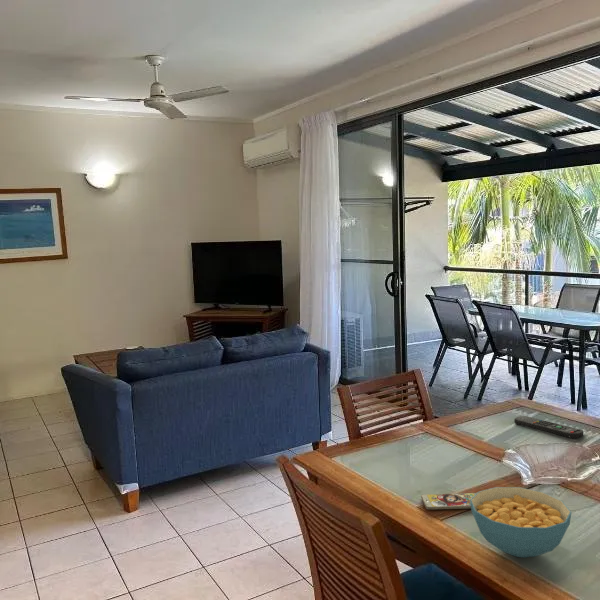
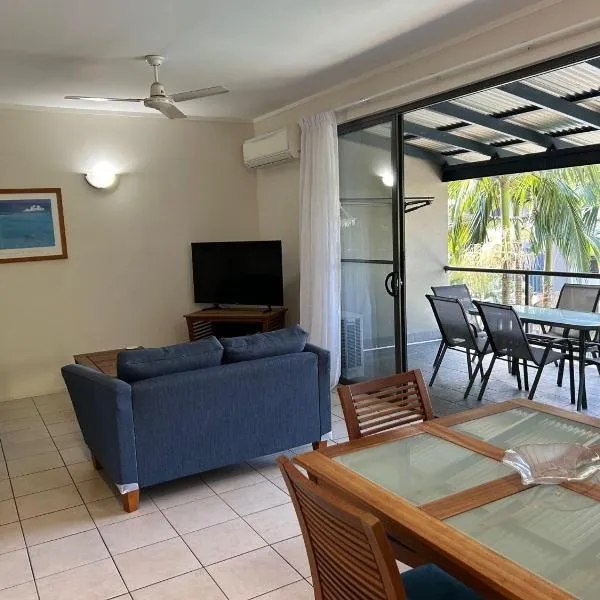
- remote control (547, 426)
- smartphone (453, 500)
- cereal bowl (519, 528)
